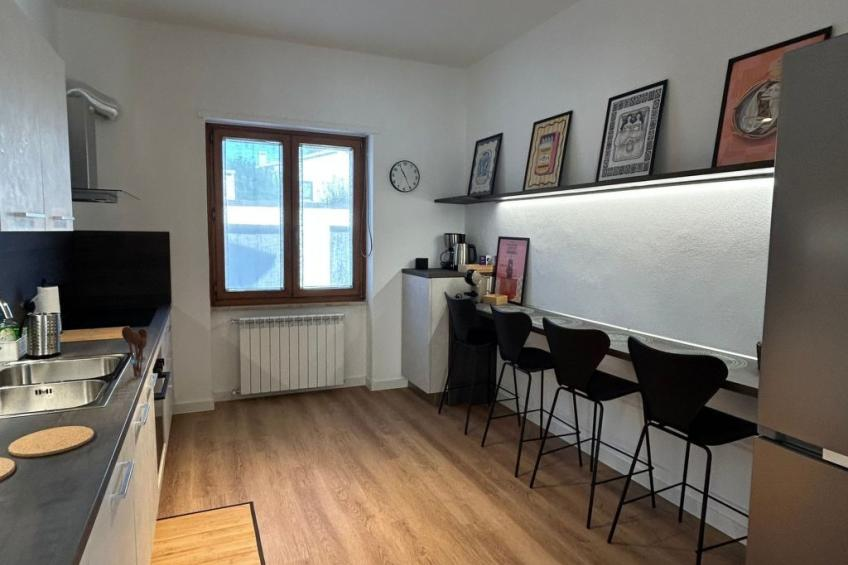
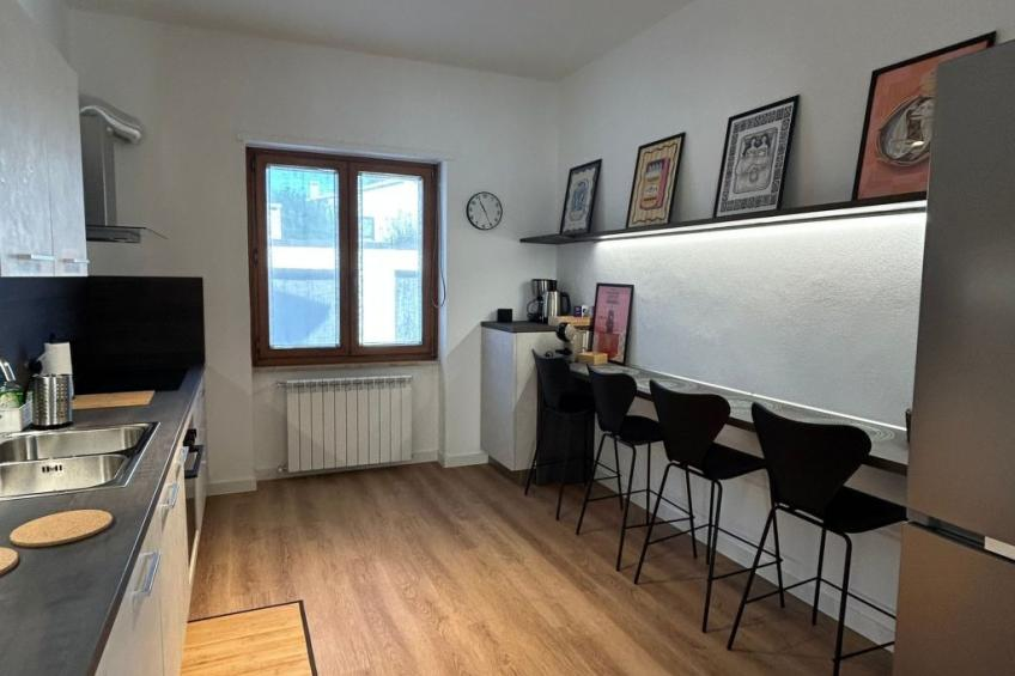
- utensil holder (135, 350)
